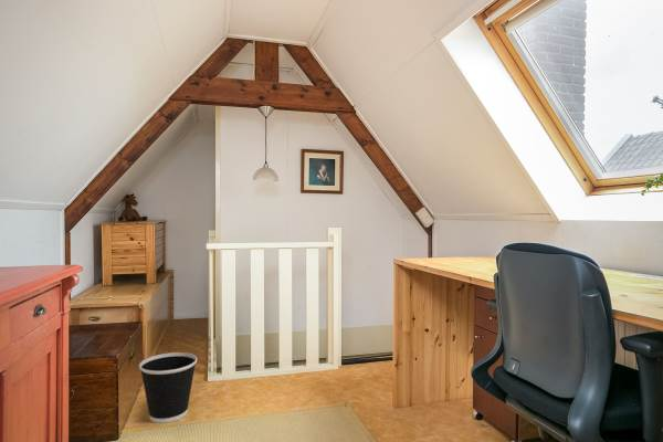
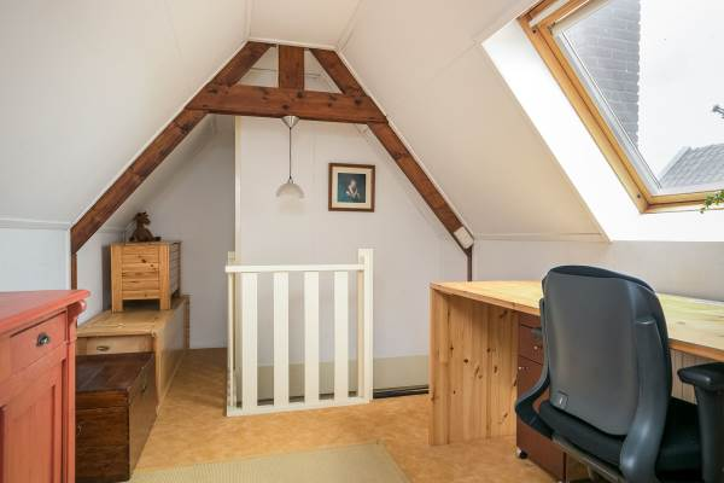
- wastebasket (168, 387)
